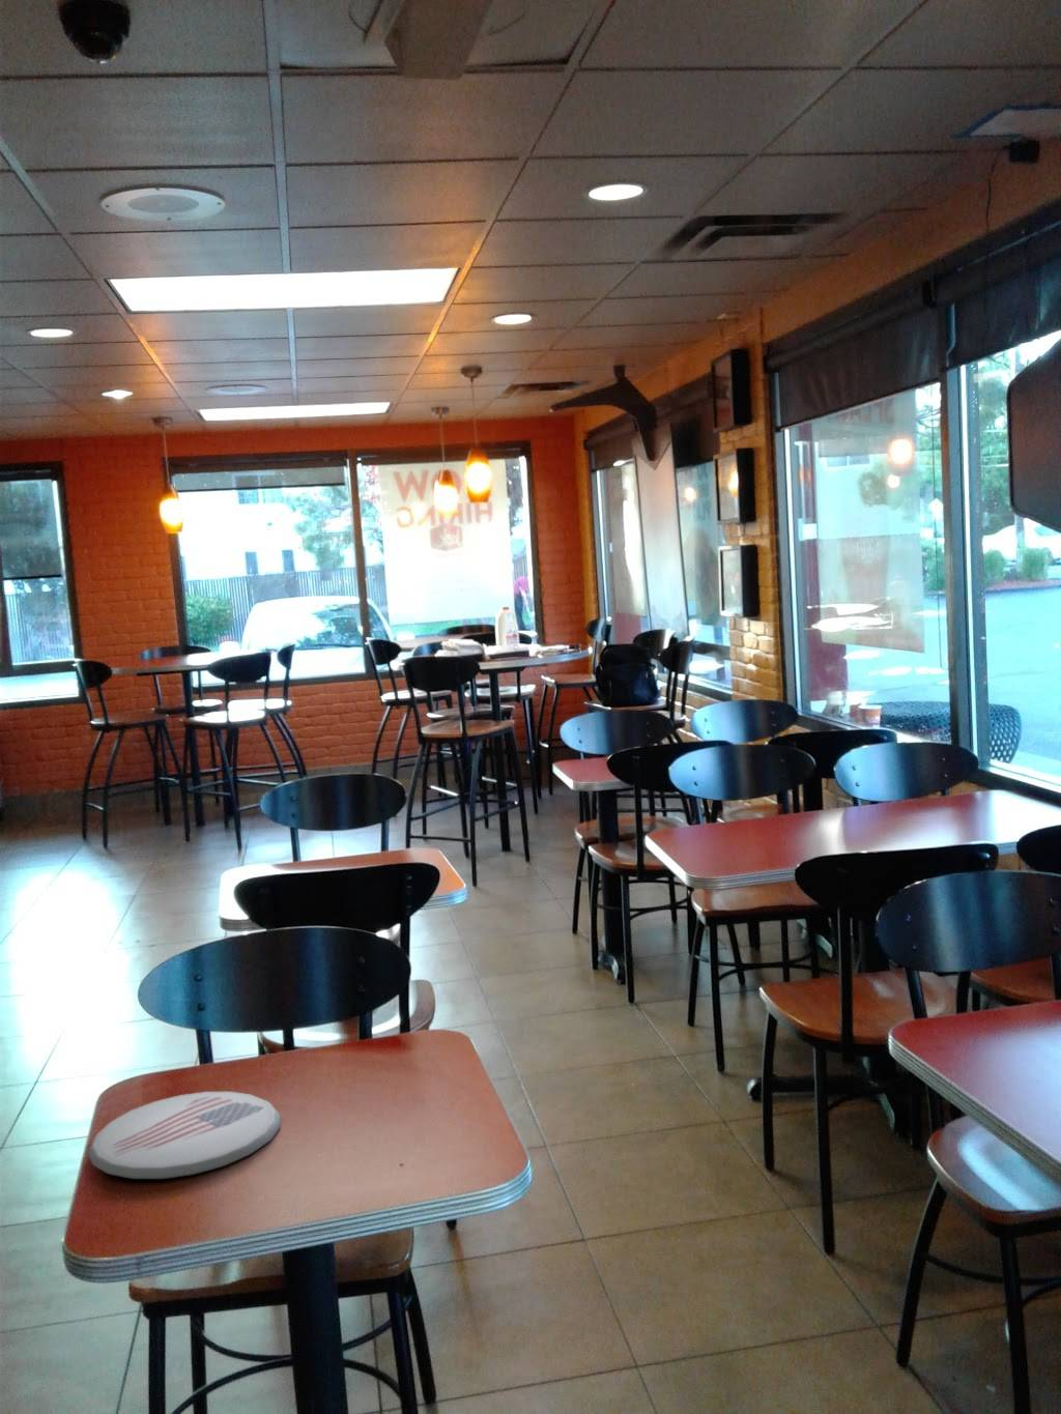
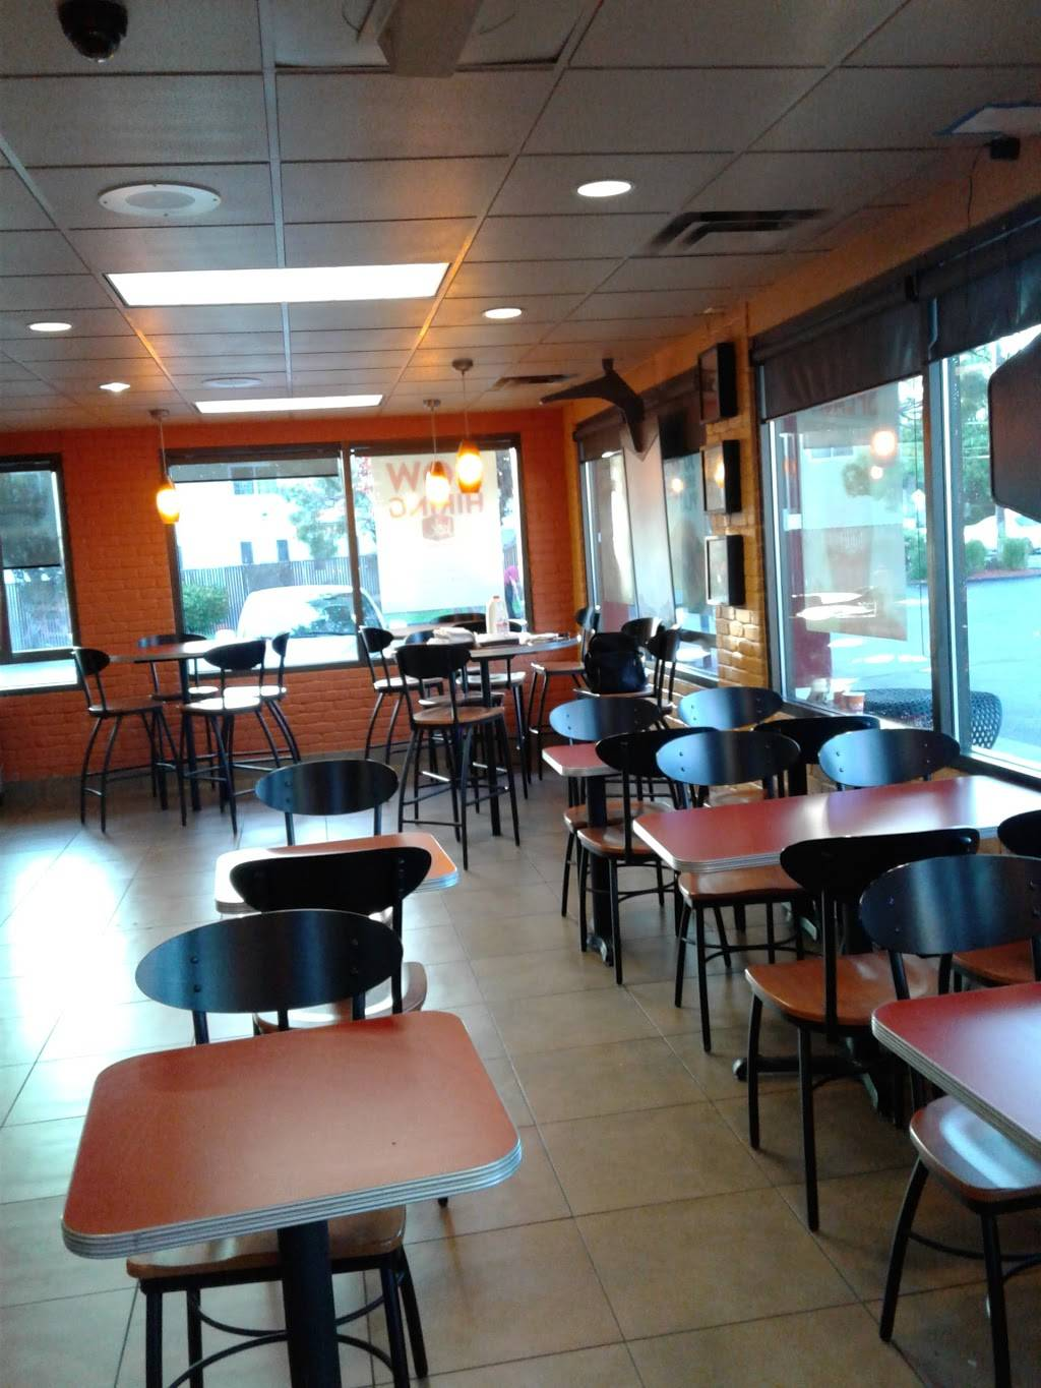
- plate (185, 1129)
